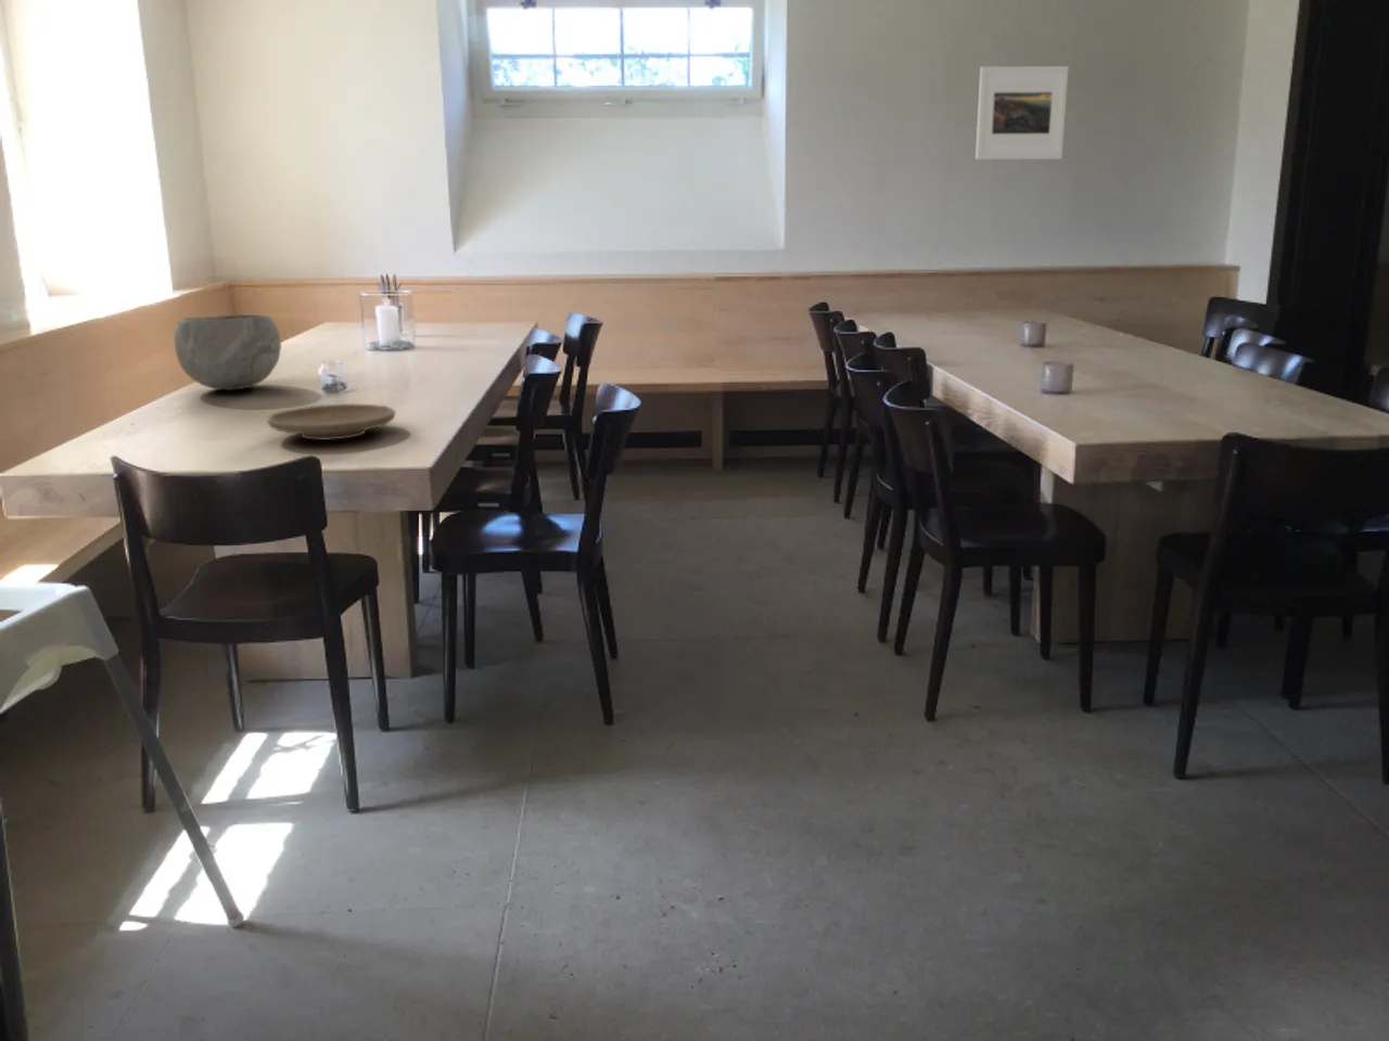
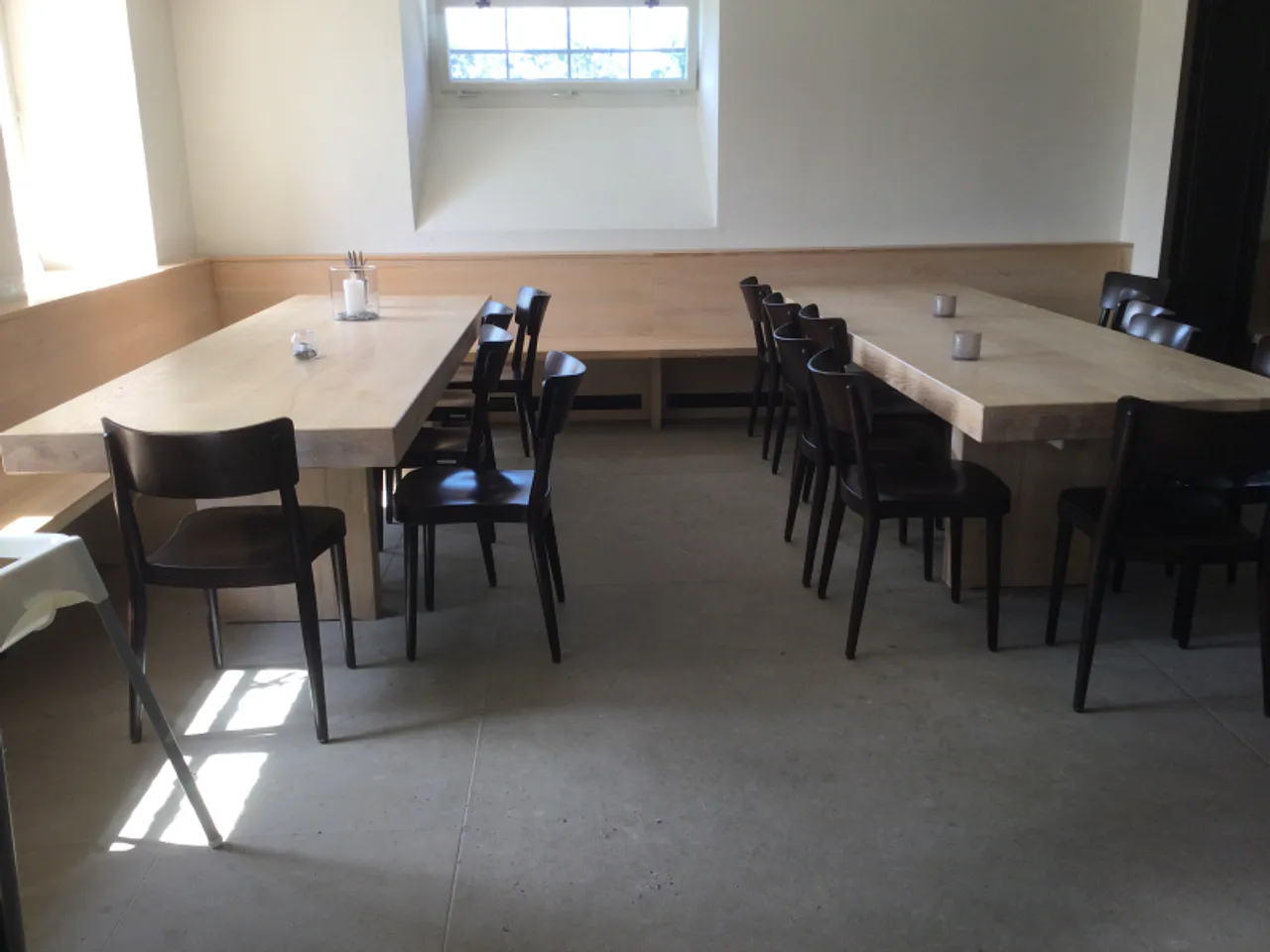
- plate (332, 424)
- bowl (229, 352)
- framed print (1022, 113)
